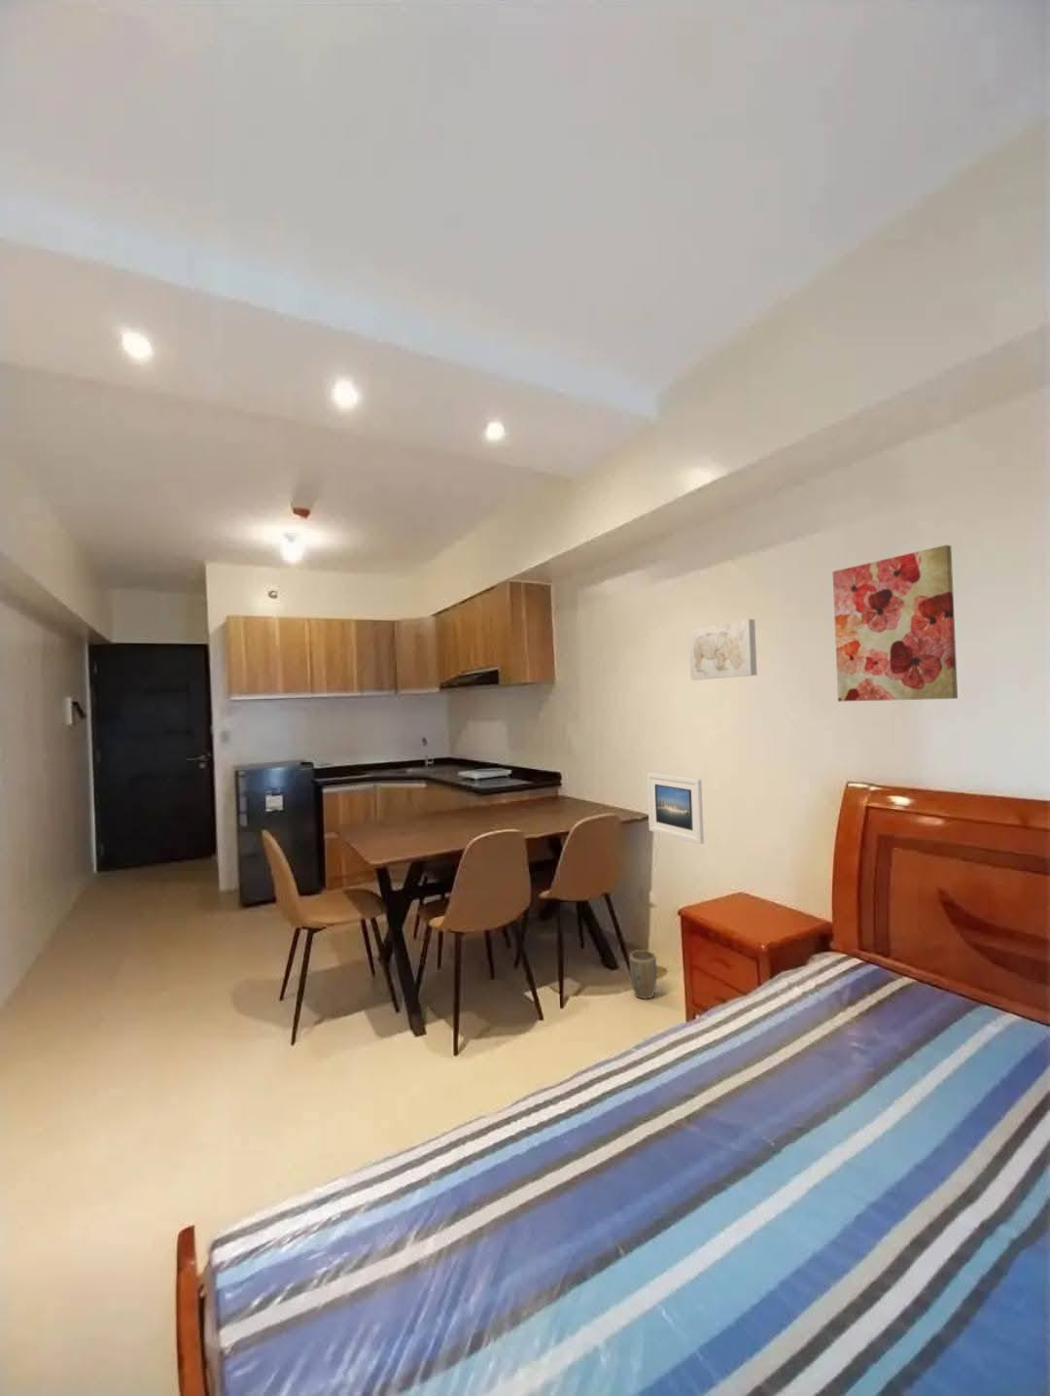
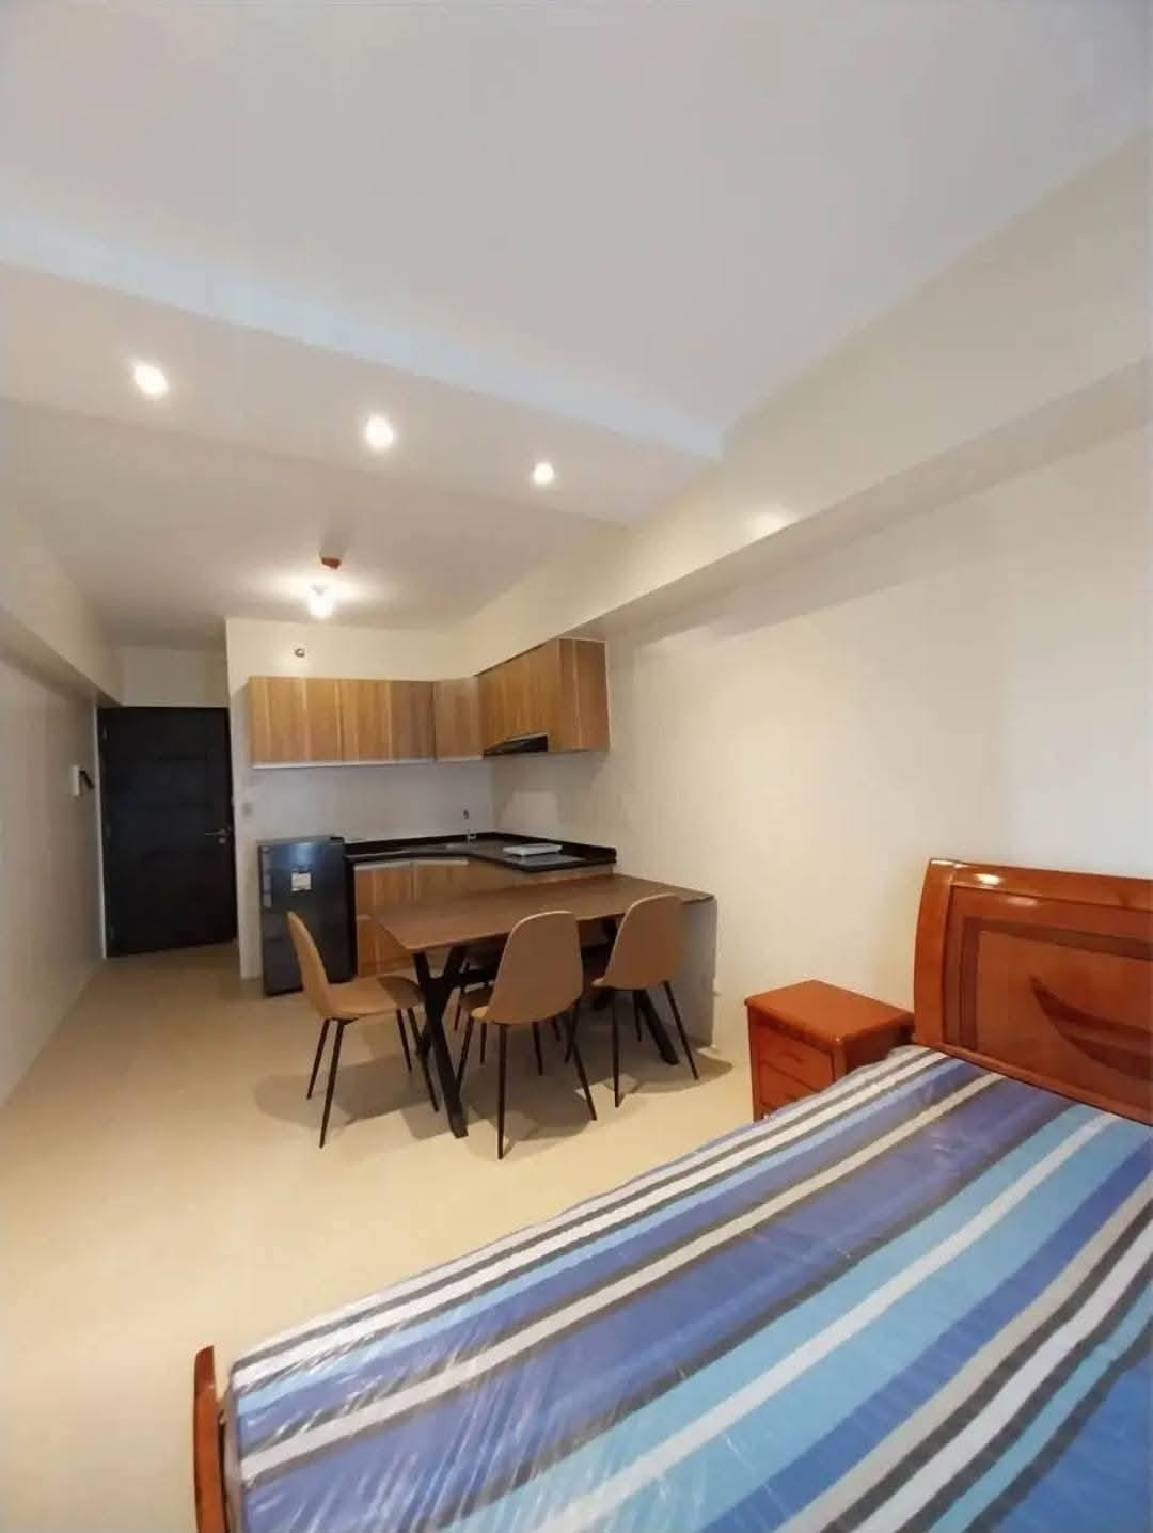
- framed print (674, 806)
- wall art (890, 629)
- wall art (720, 651)
- plant pot (643, 974)
